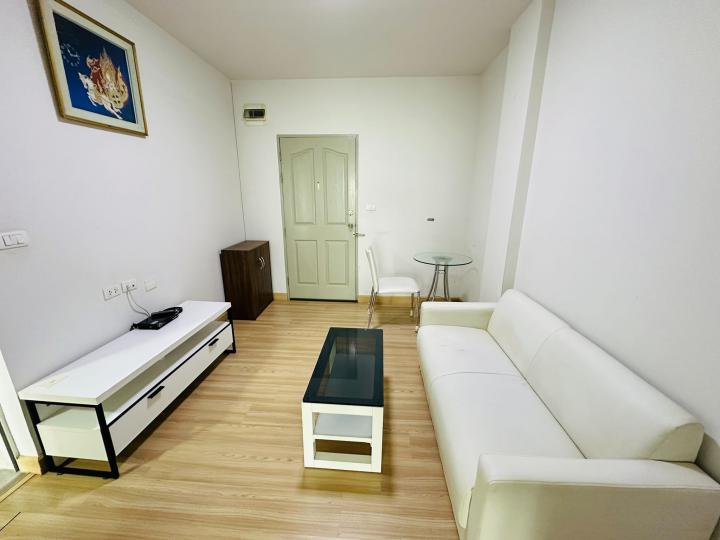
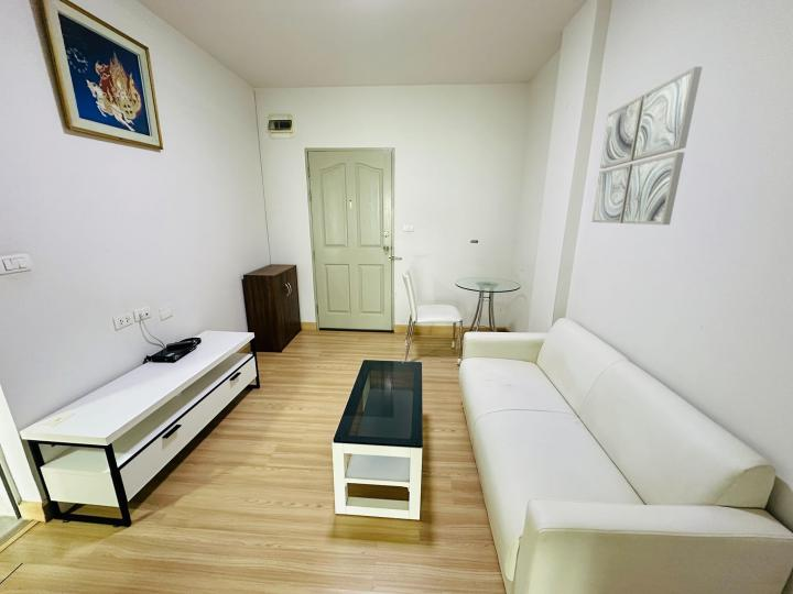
+ wall art (634, 163)
